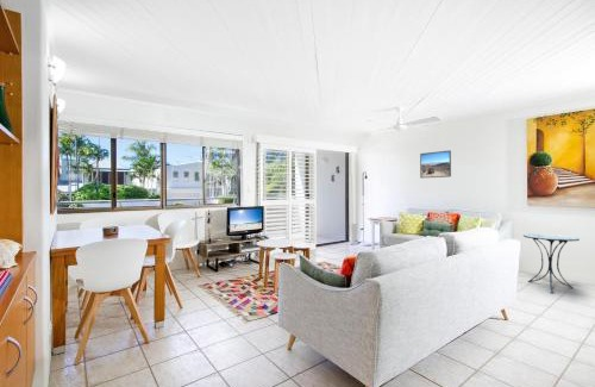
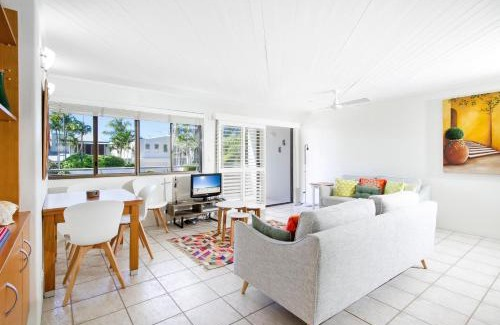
- side table (550, 261)
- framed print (434, 164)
